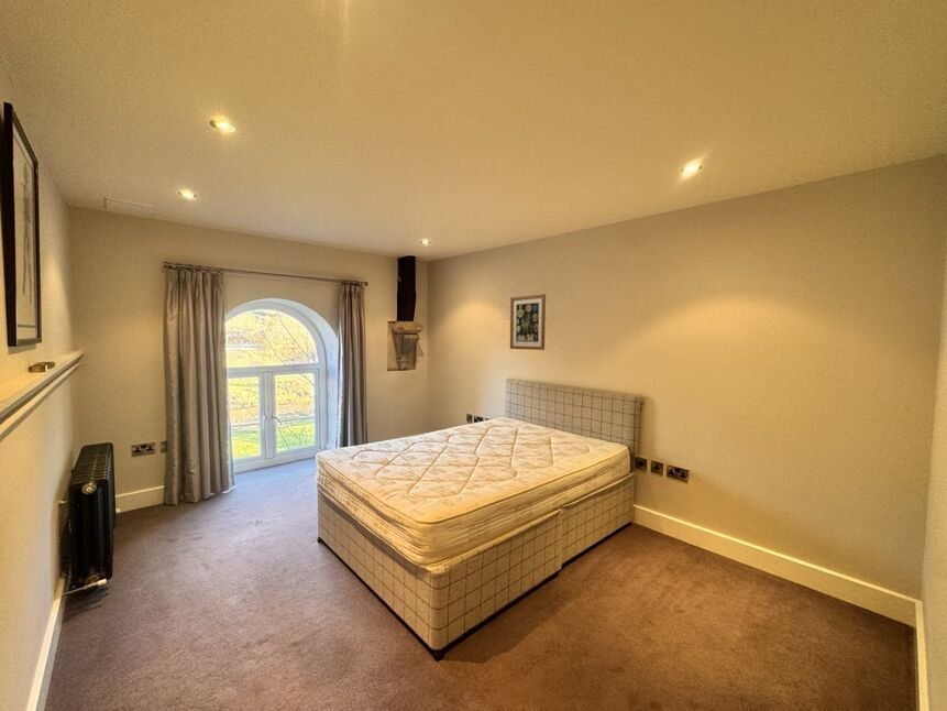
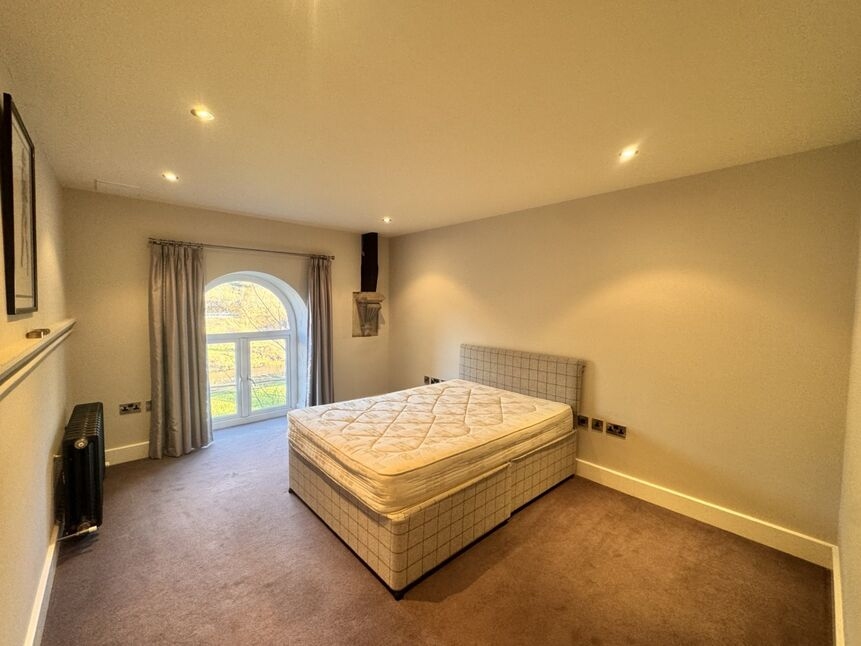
- wall art (527, 322)
